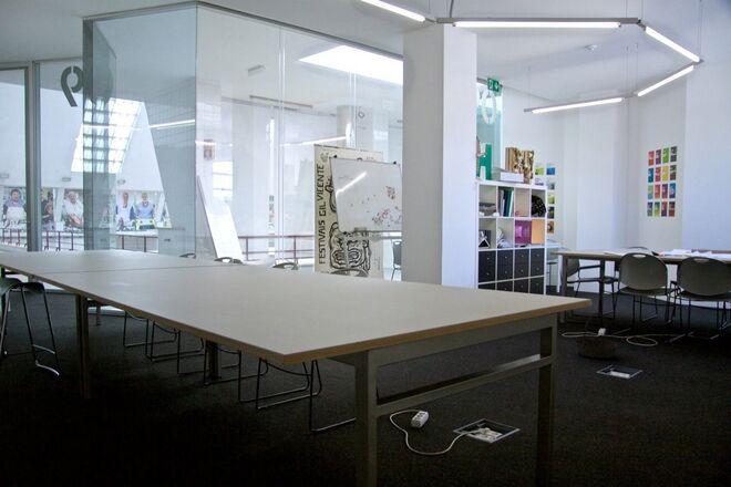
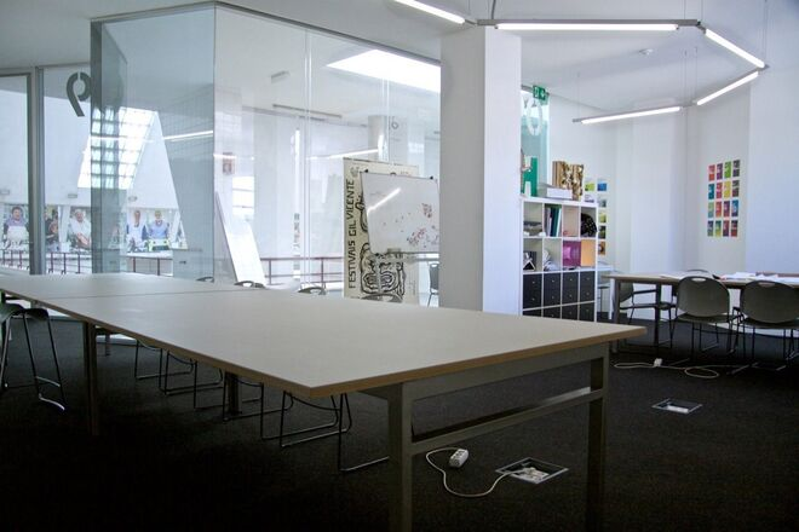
- basket (596, 339)
